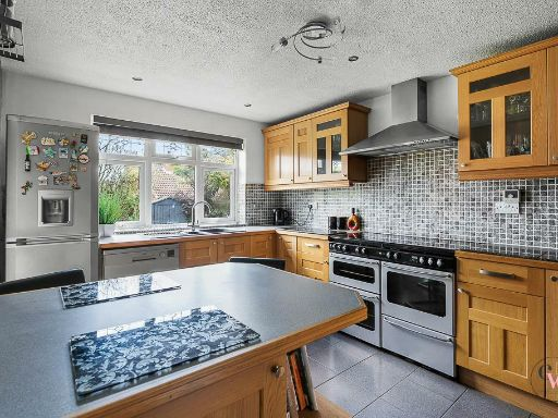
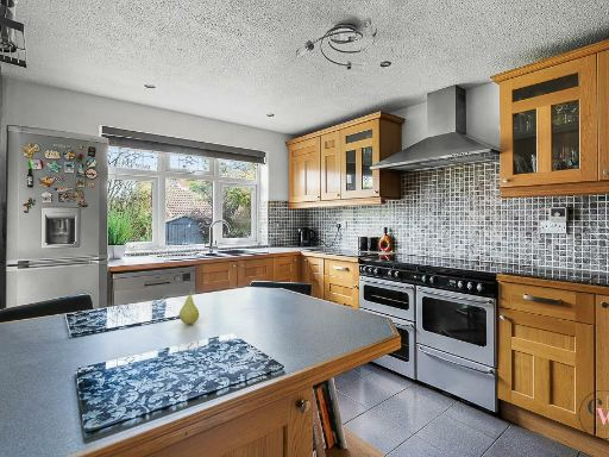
+ fruit (189, 307)
